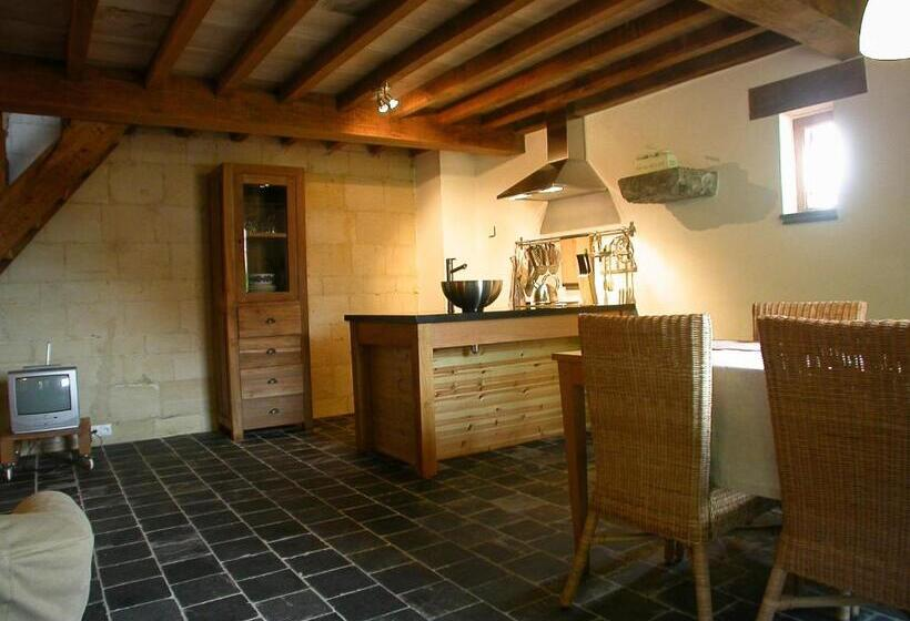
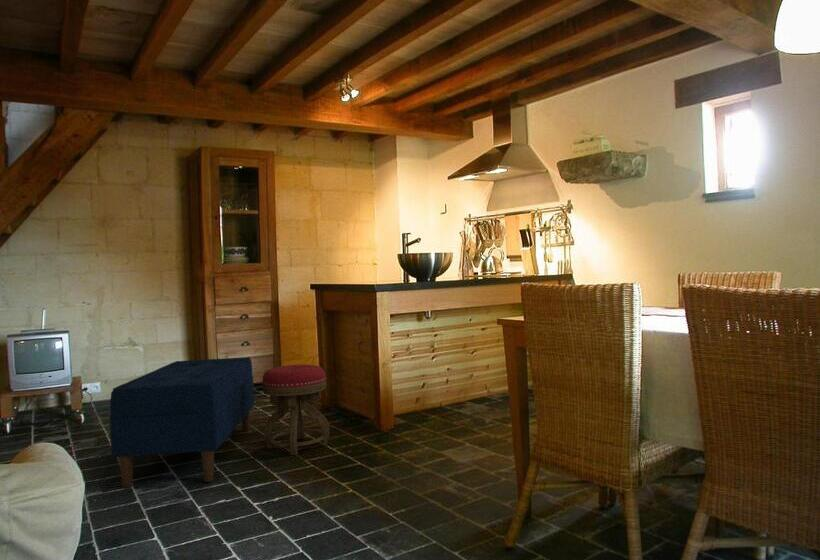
+ stool (295, 406)
+ bench (193, 412)
